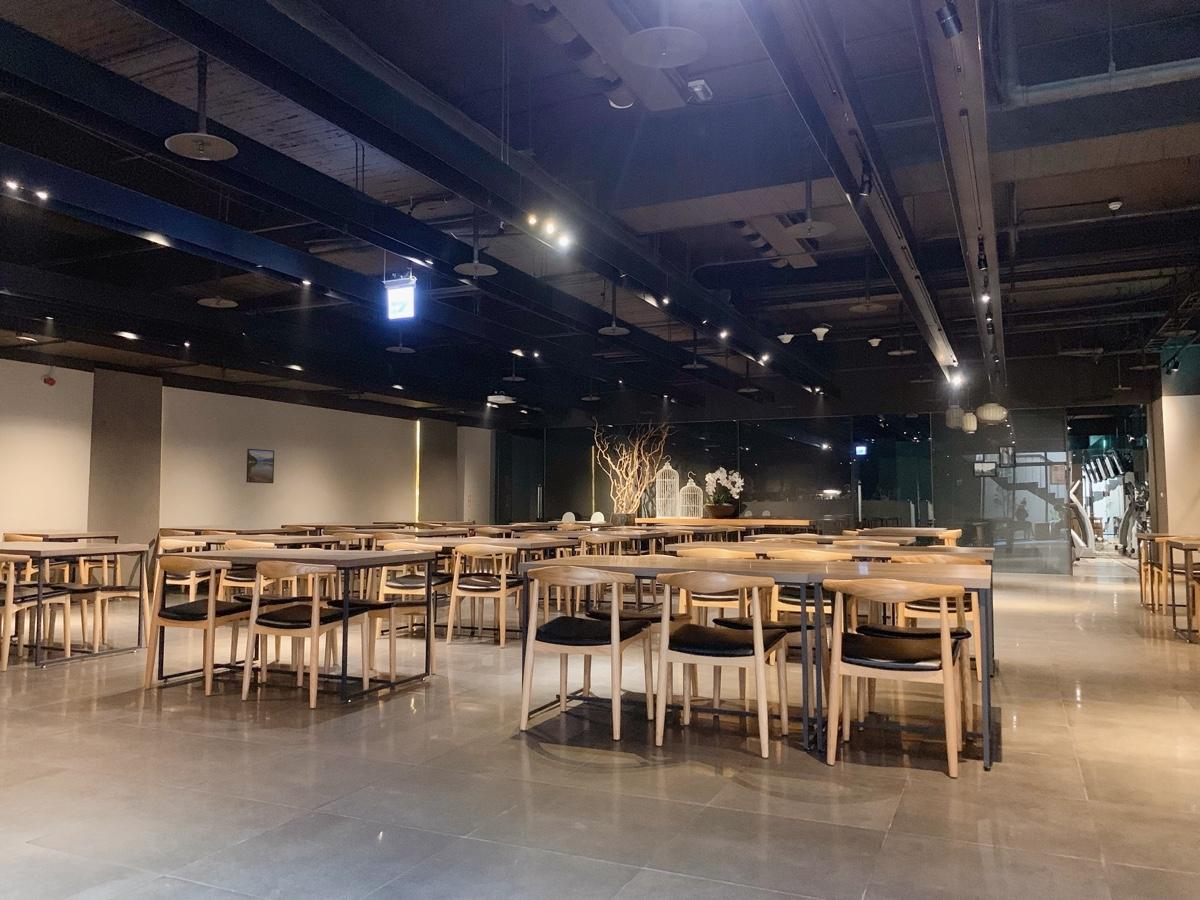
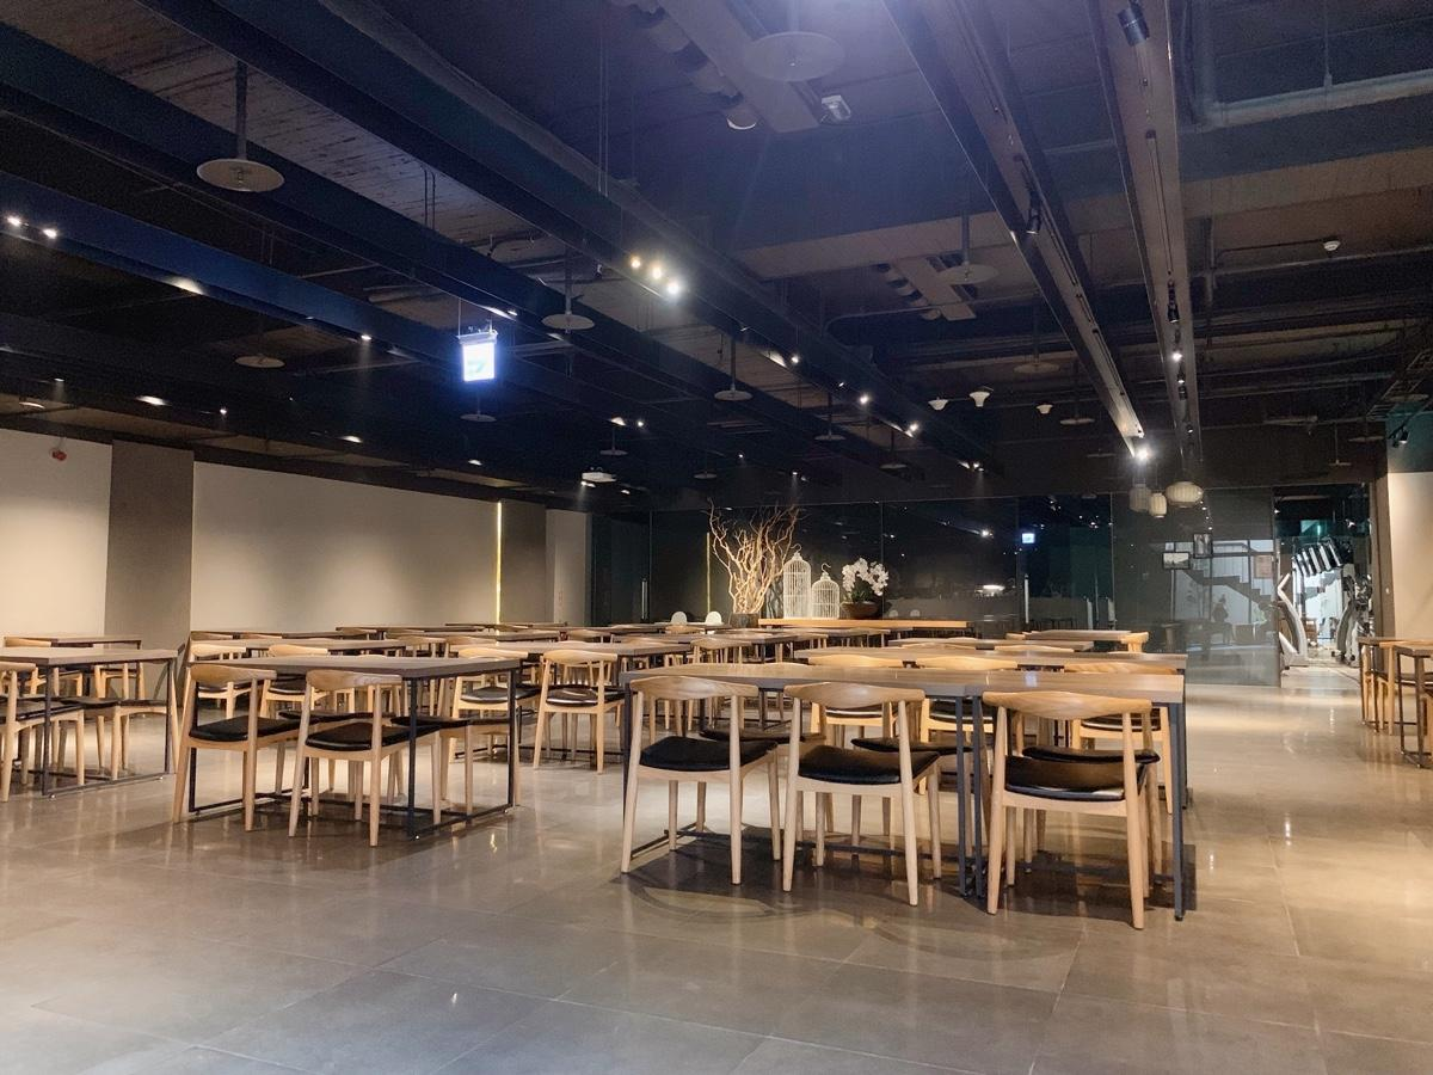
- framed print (260, 466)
